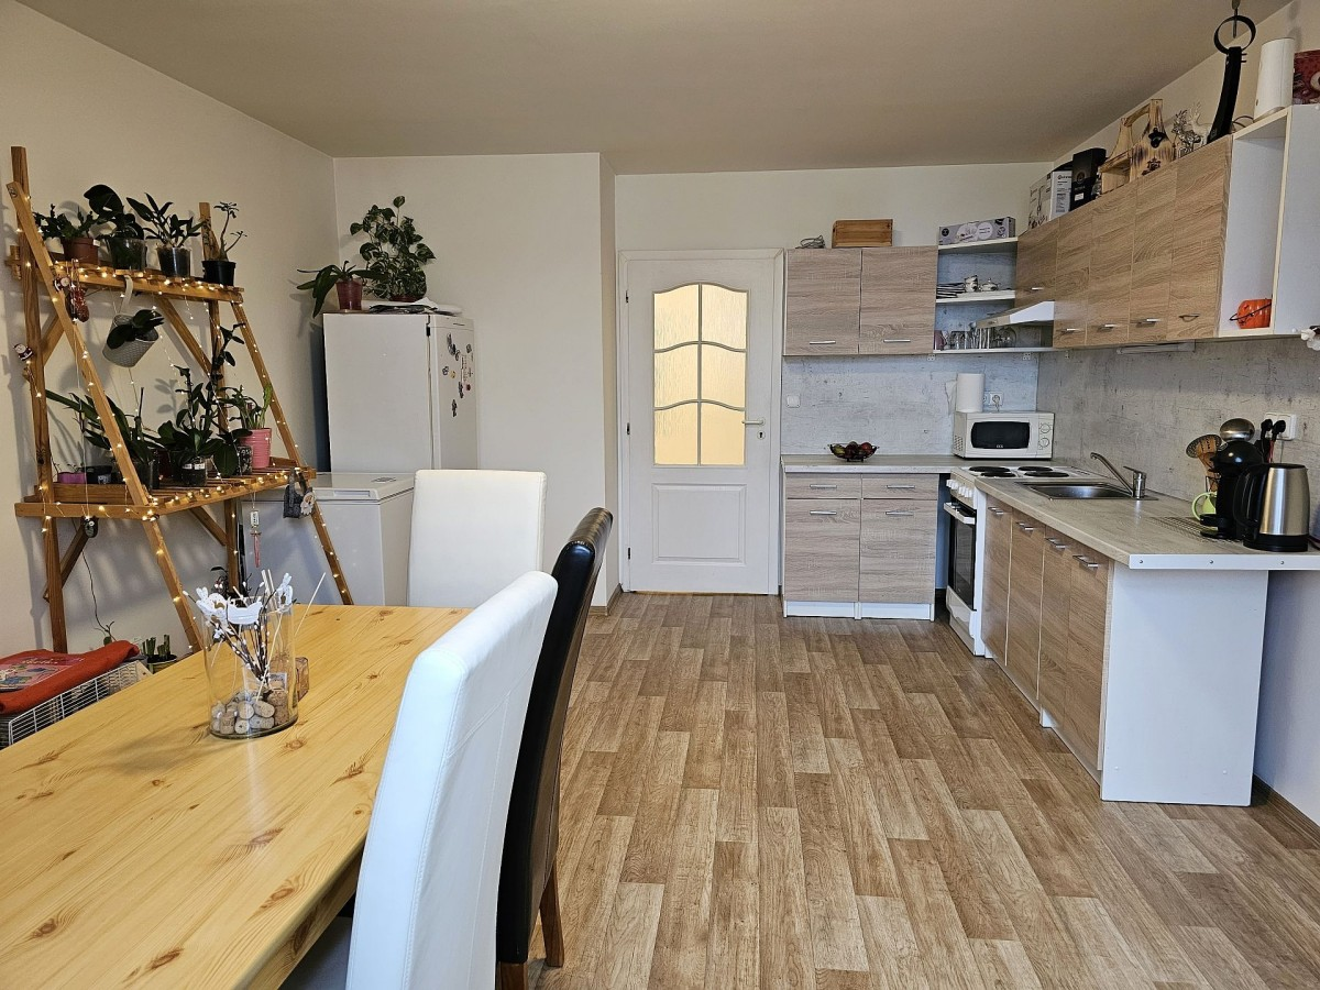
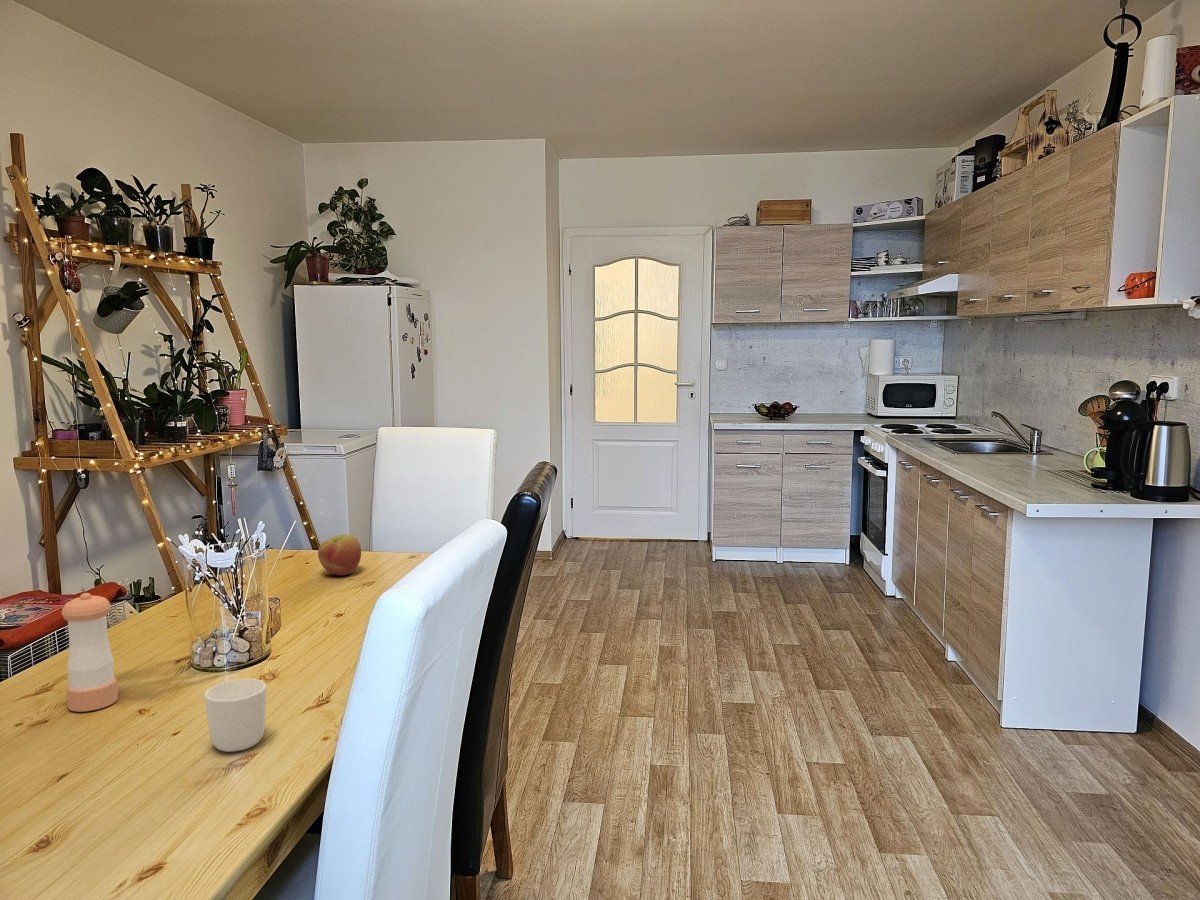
+ mug (240, 711)
+ pepper shaker (89, 648)
+ apple (339, 554)
